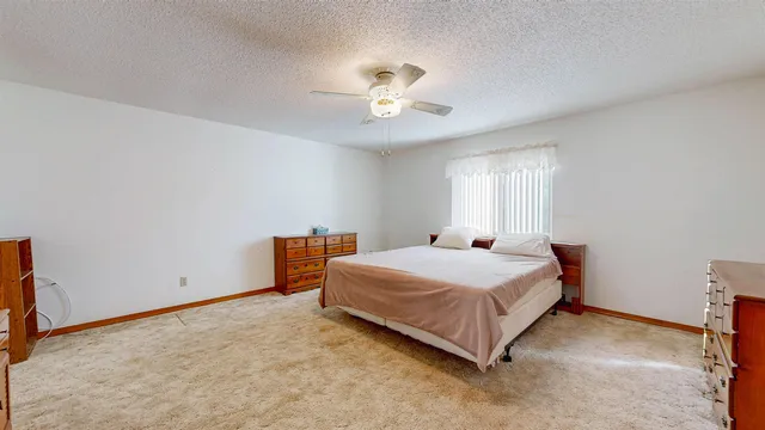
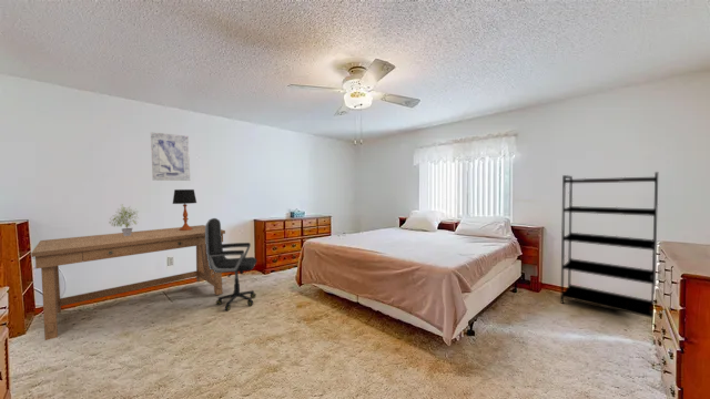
+ wall art (171, 157)
+ potted plant (124, 219)
+ desk (146, 280)
+ shelving unit (606, 241)
+ table lamp (184, 209)
+ office chair (232, 260)
